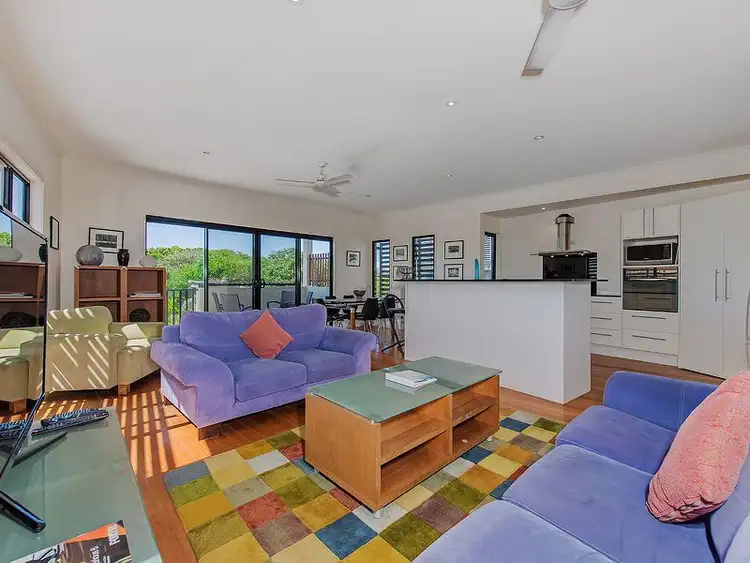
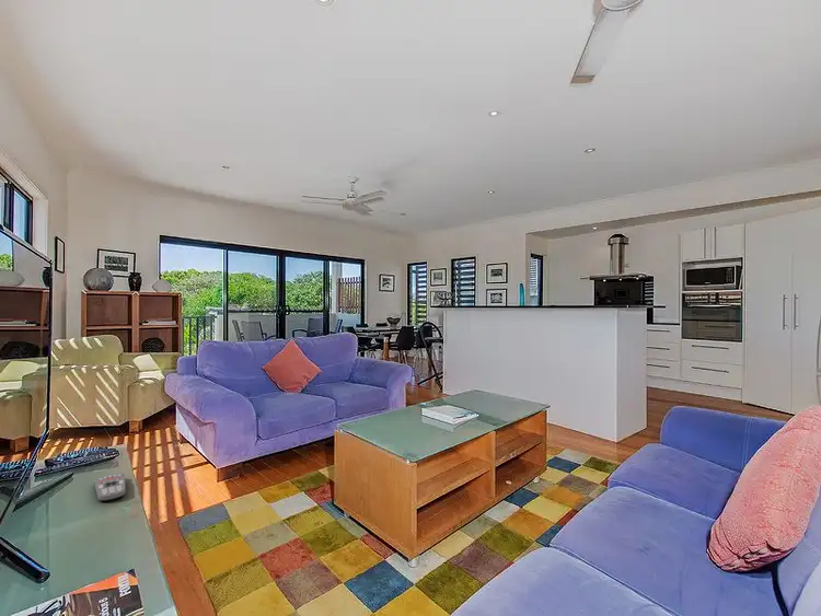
+ remote control (111, 486)
